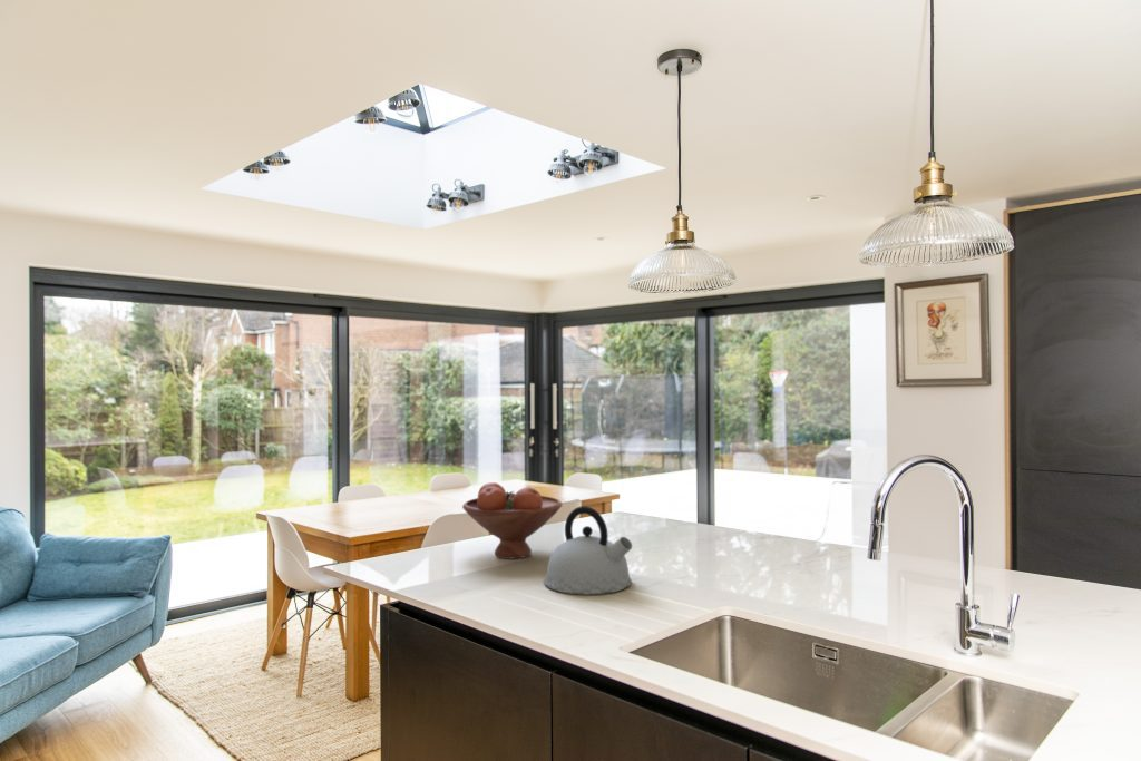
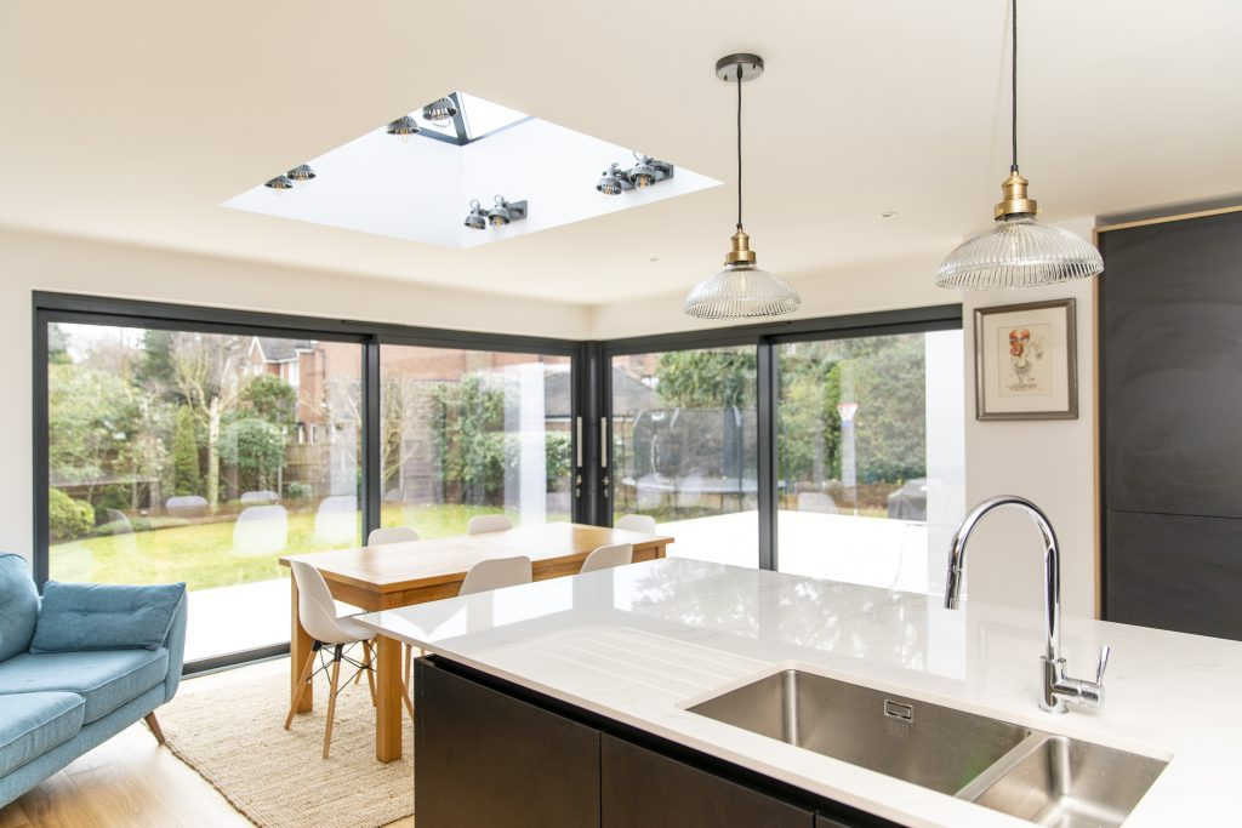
- kettle (591, 545)
- fruit bowl (513, 518)
